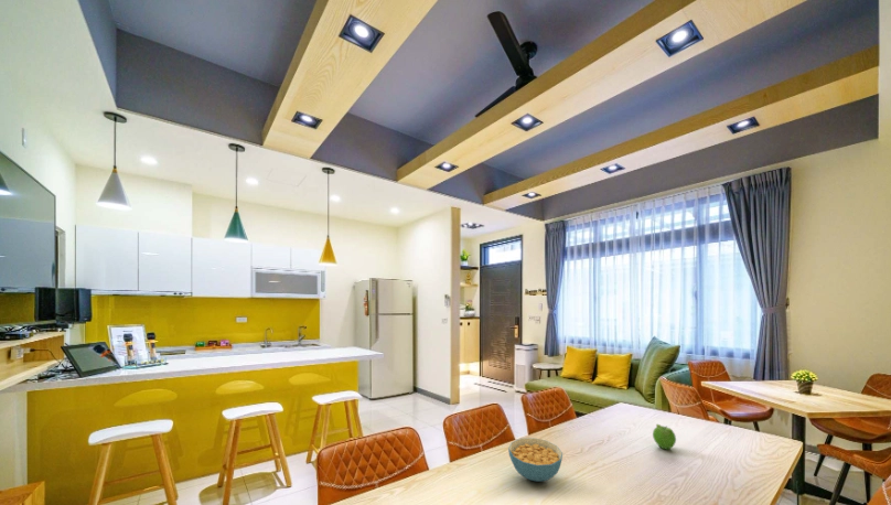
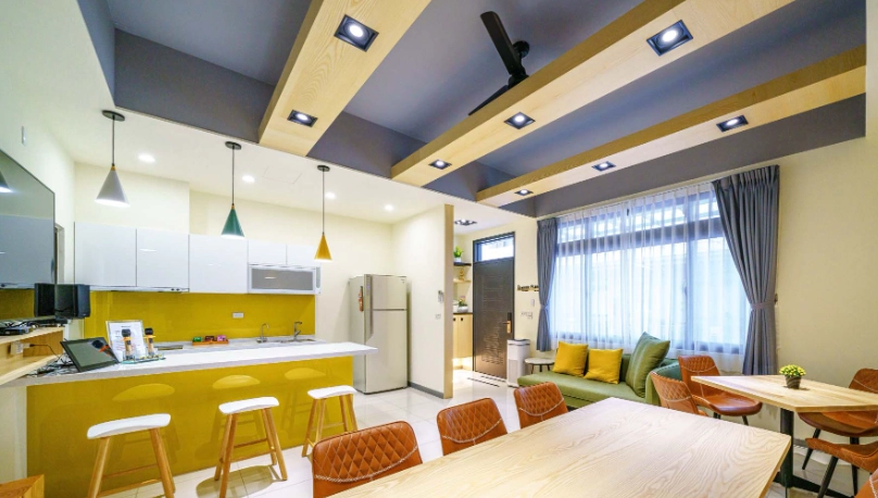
- fruit (664, 436)
- cereal bowl (535, 463)
